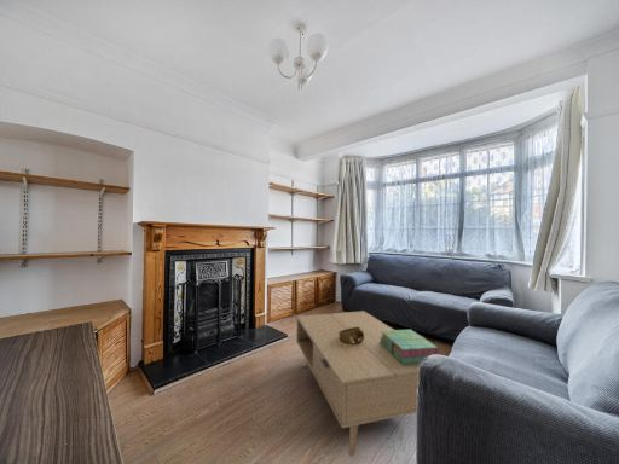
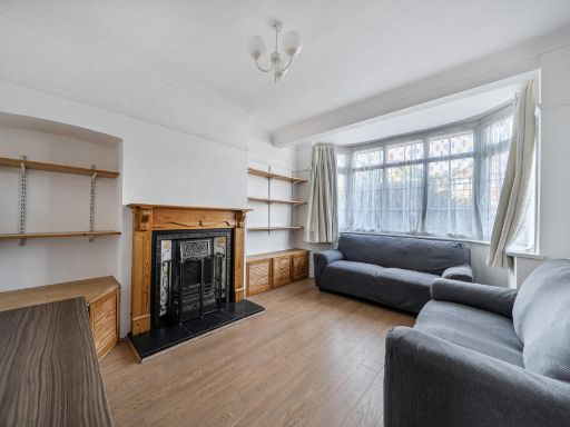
- stack of books (407, 344)
- coffee table (354, 364)
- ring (351, 332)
